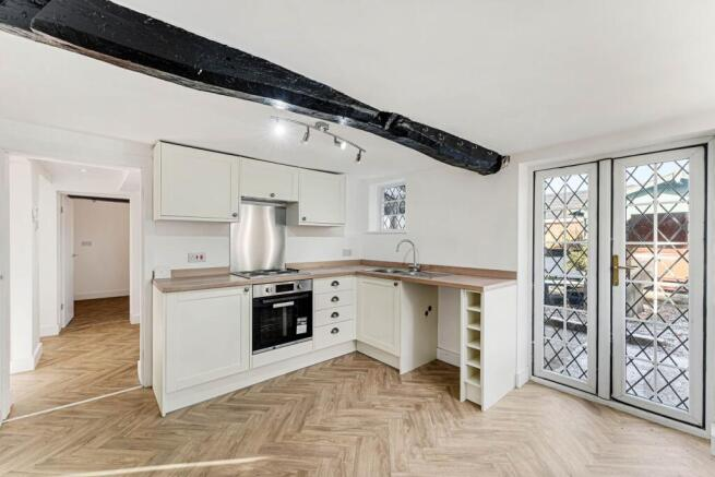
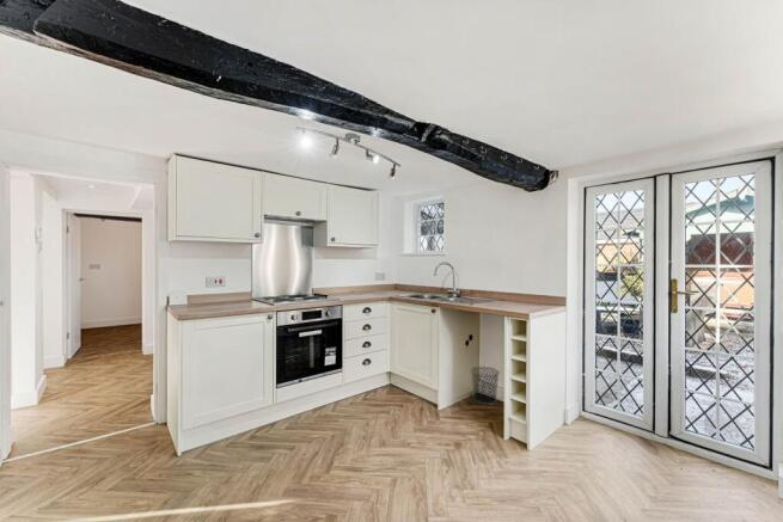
+ waste bin (484, 385)
